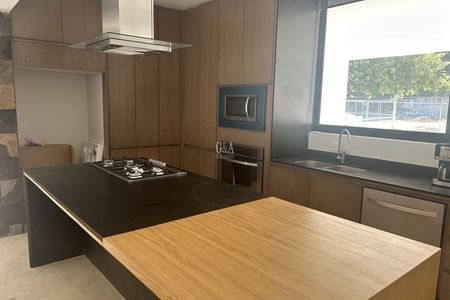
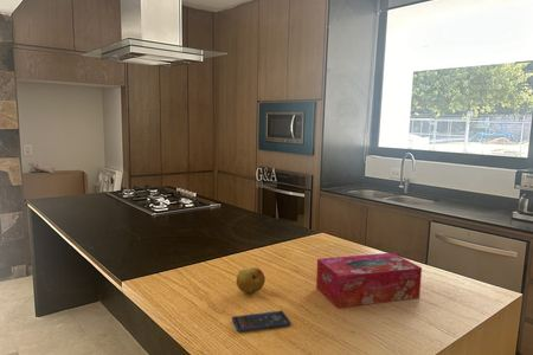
+ smartphone (261, 321)
+ tissue box (367, 277)
+ fruit (250, 280)
